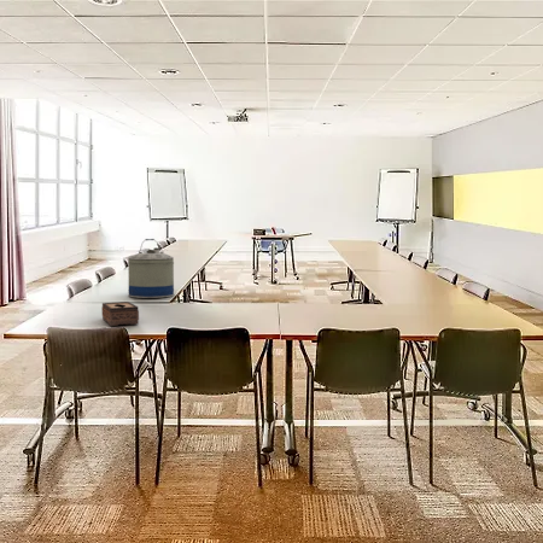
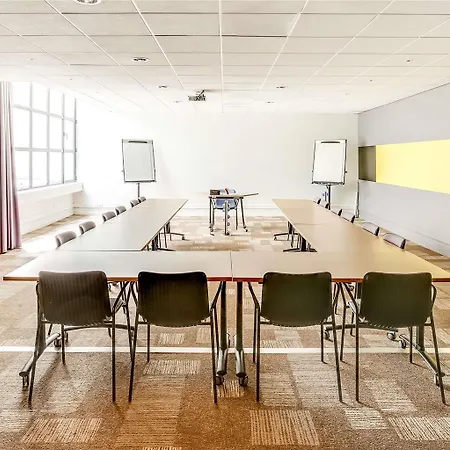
- tissue box (119, 313)
- water jug (151, 267)
